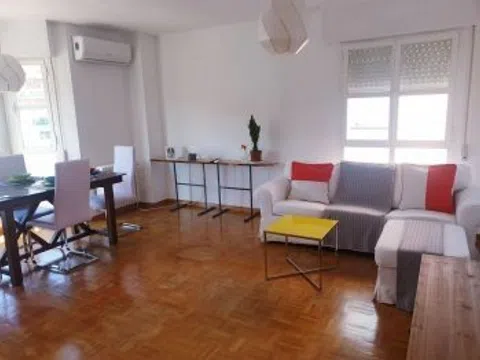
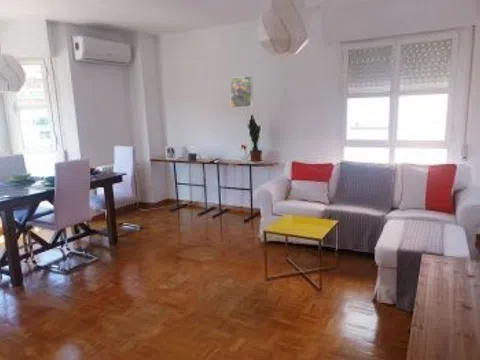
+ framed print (241, 92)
